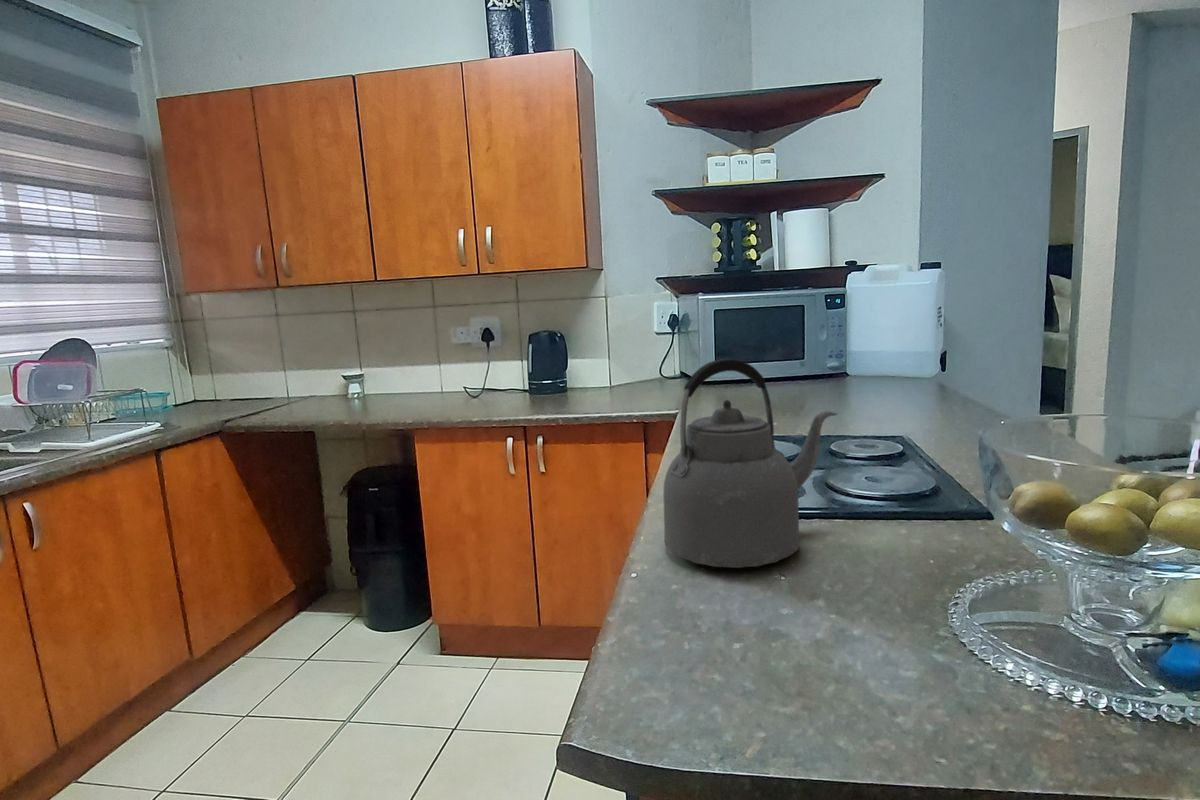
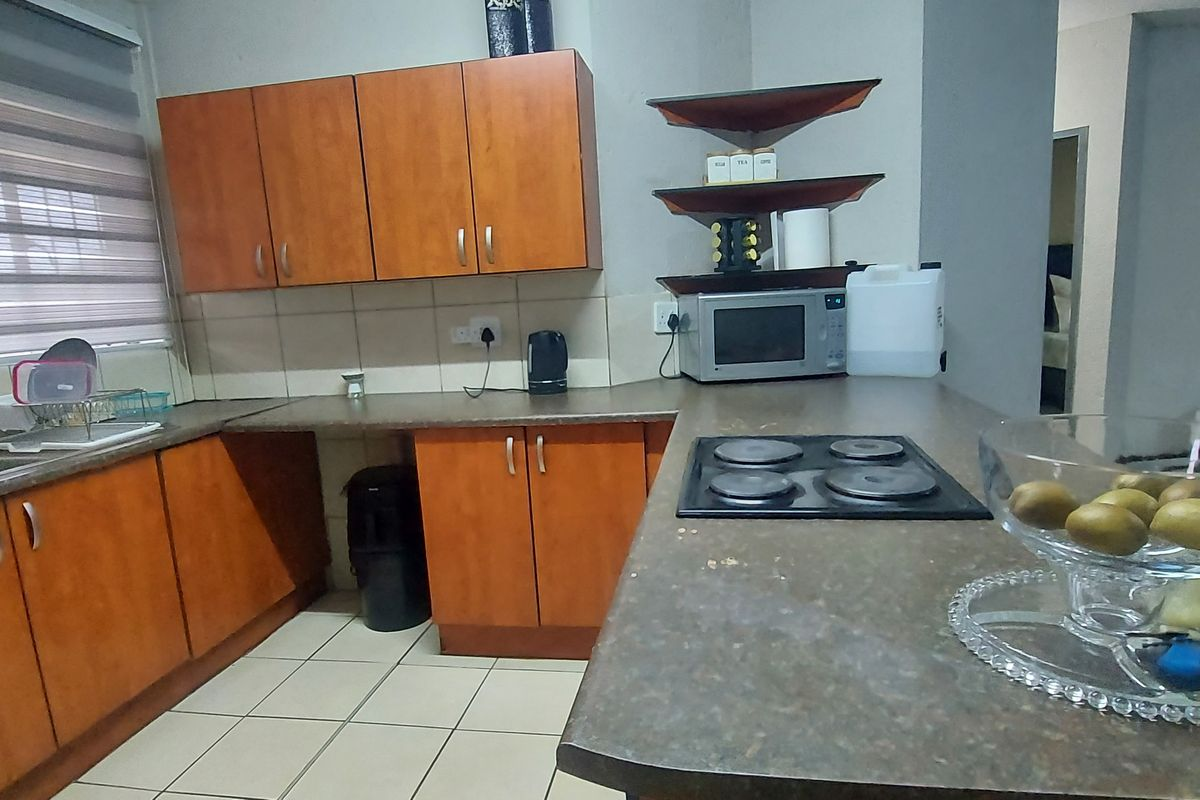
- kettle (755, 449)
